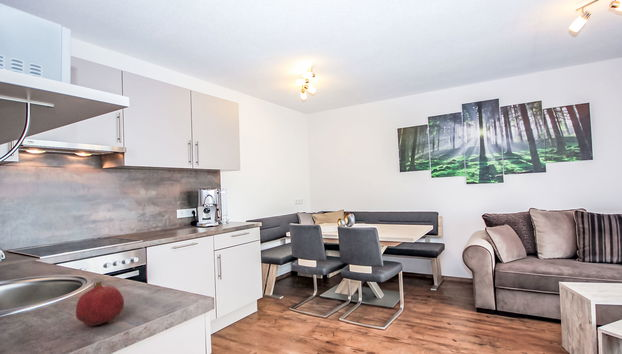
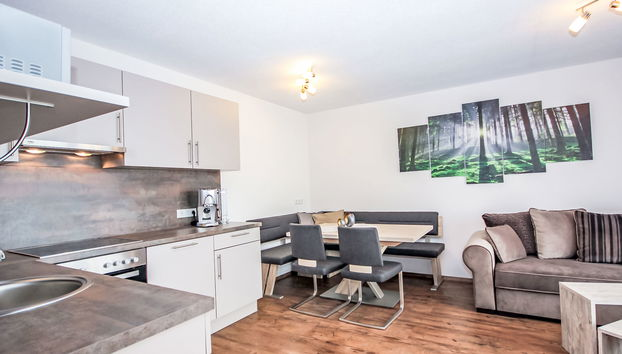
- fruit (100, 301)
